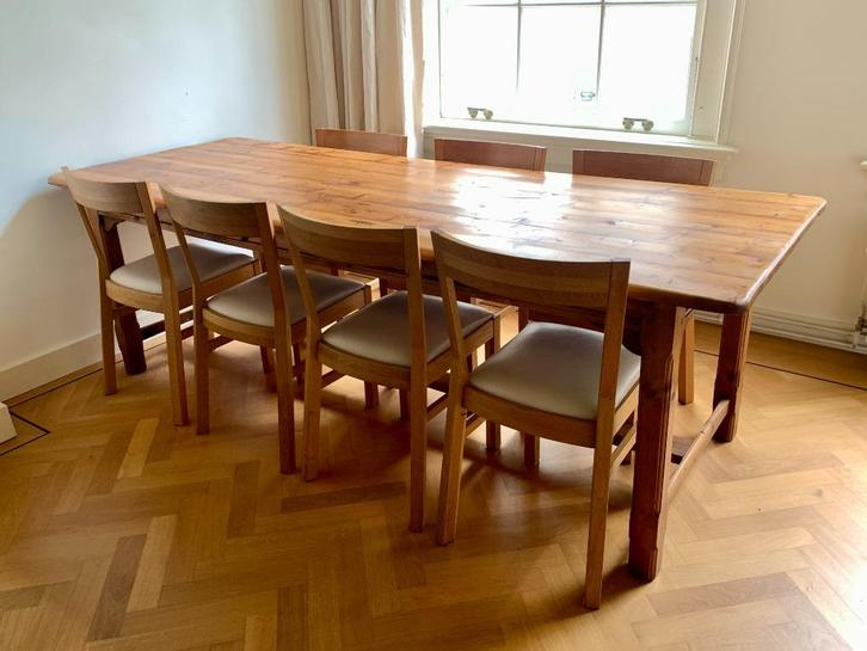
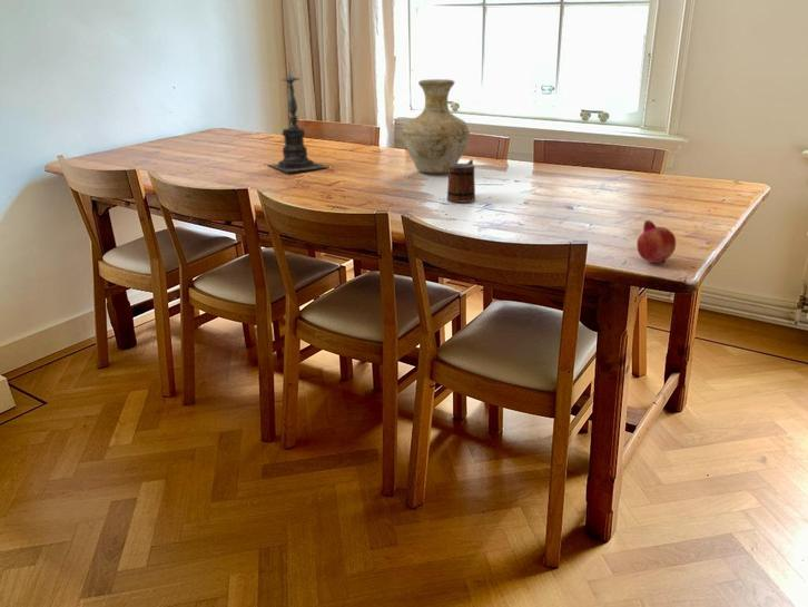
+ vase (435, 126)
+ mug (463, 179)
+ fruit (656, 242)
+ candle holder (294, 116)
